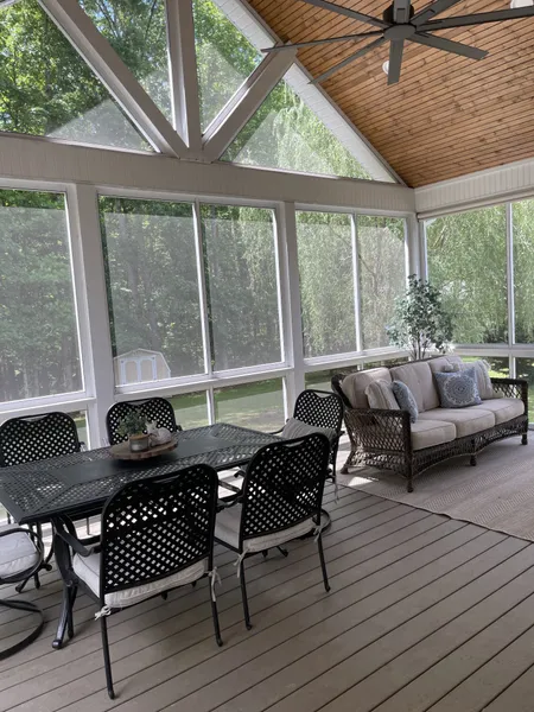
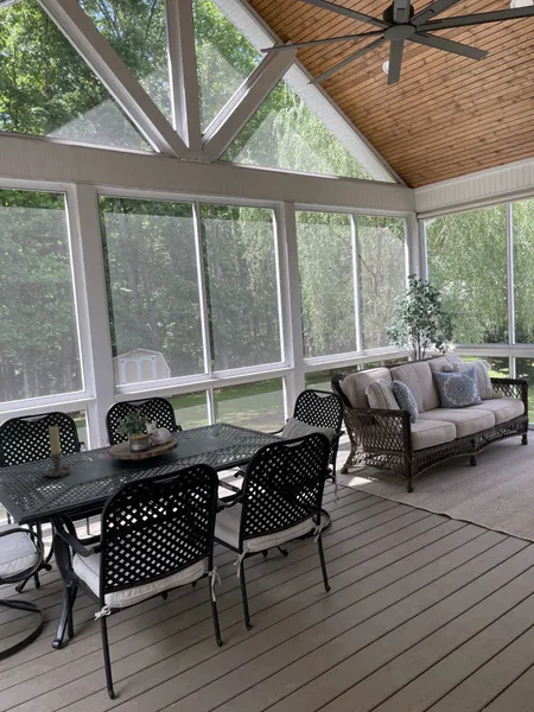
+ candle holder (56, 451)
